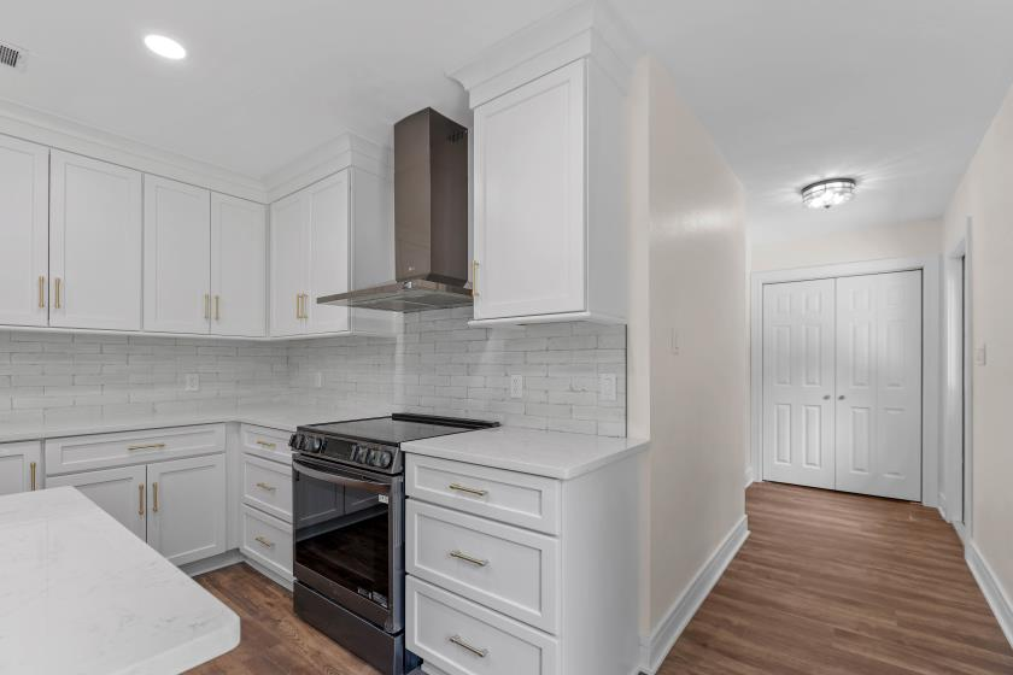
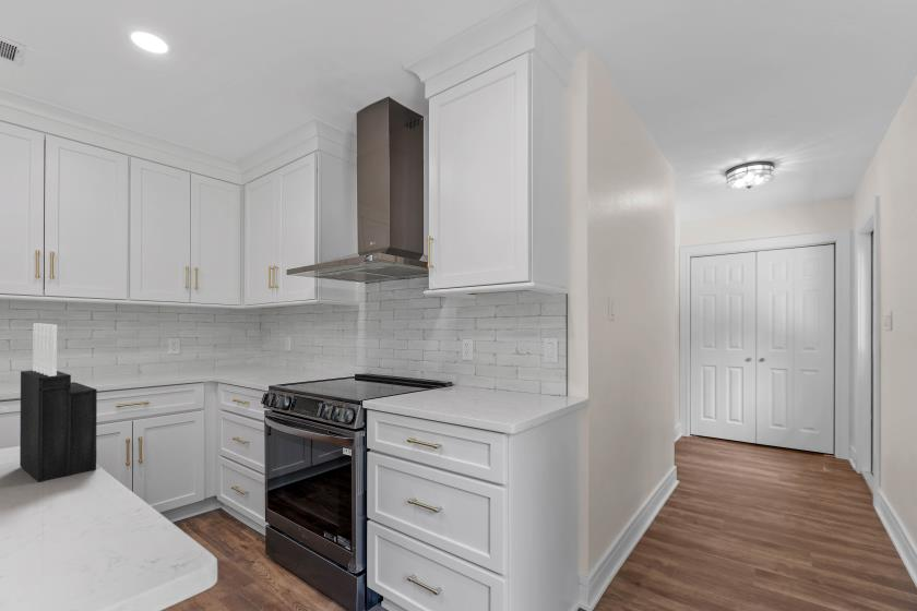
+ knife block (63, 395)
